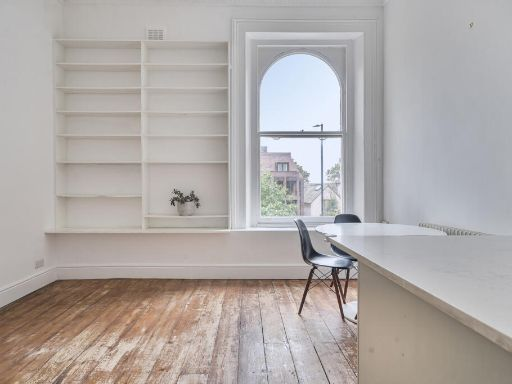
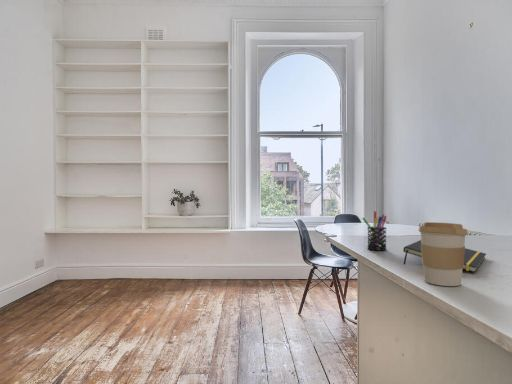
+ coffee cup (442, 251)
+ pen holder (374, 230)
+ notepad (464, 253)
